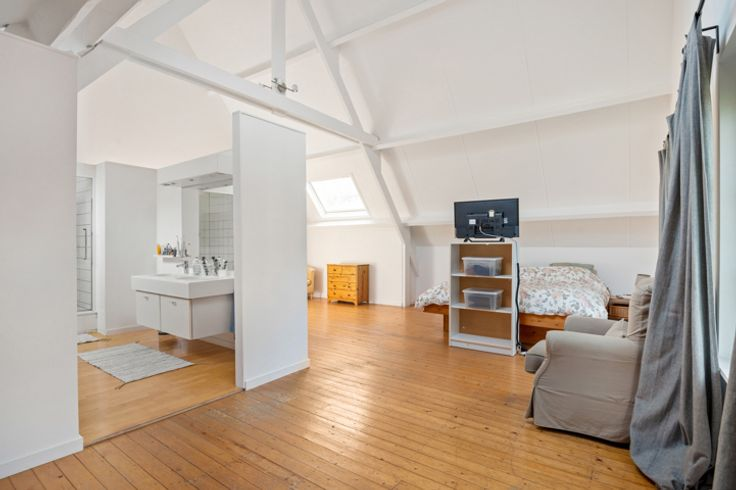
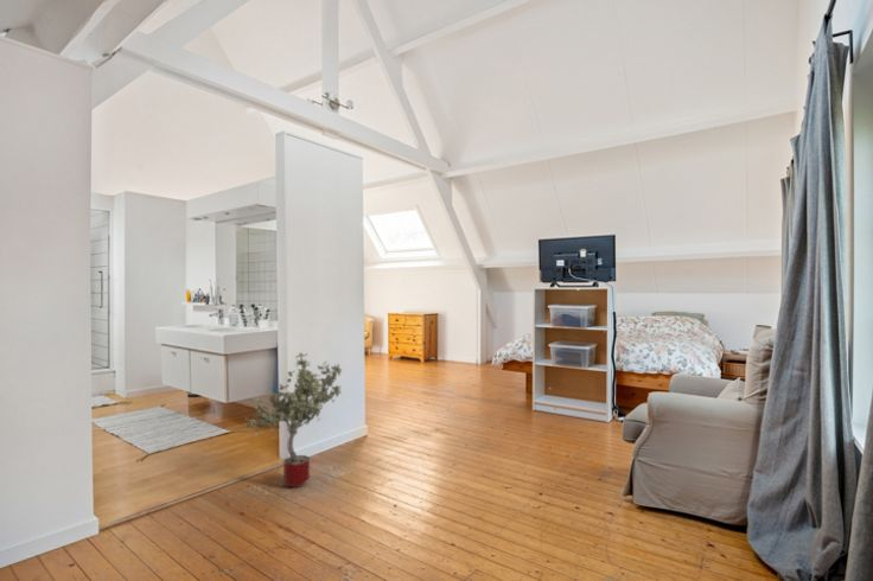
+ potted tree (291, 417)
